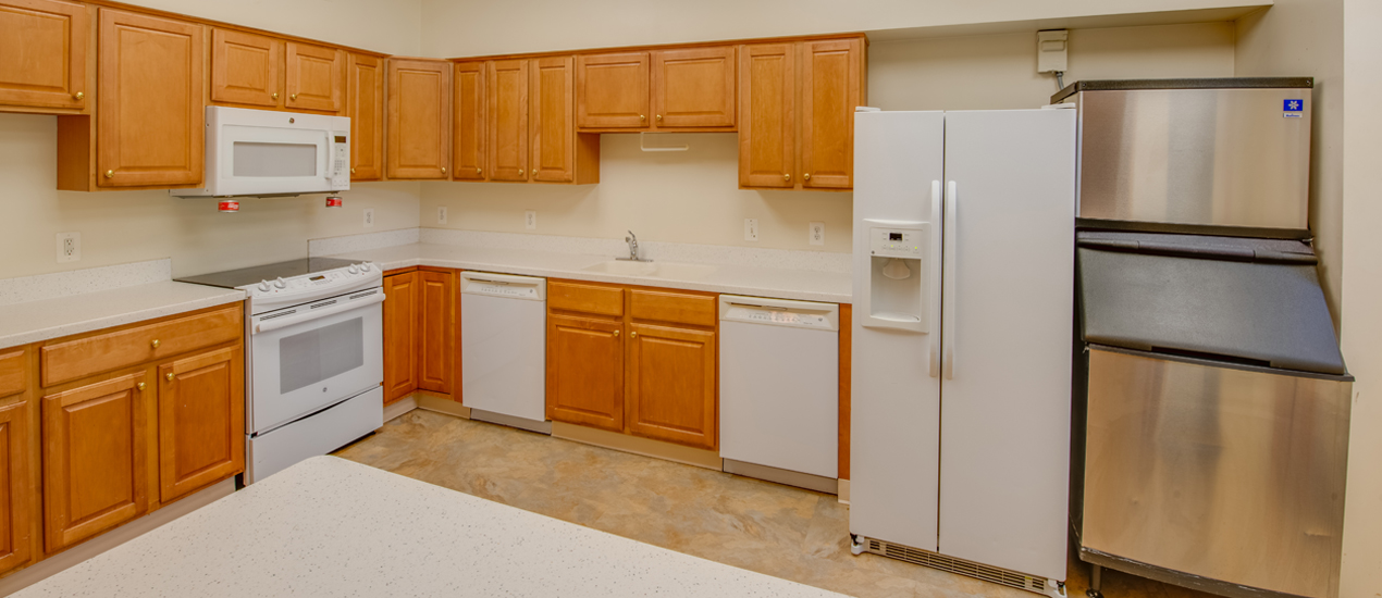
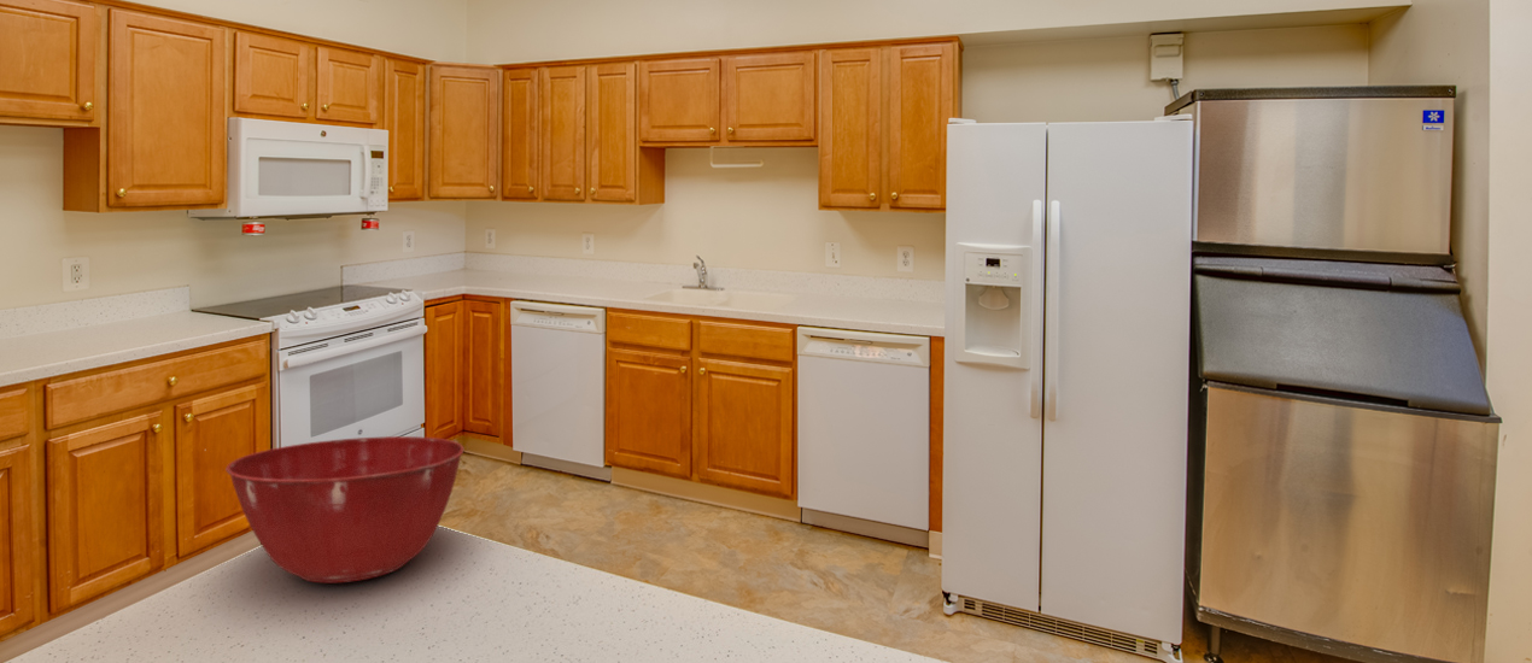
+ mixing bowl (352, 510)
